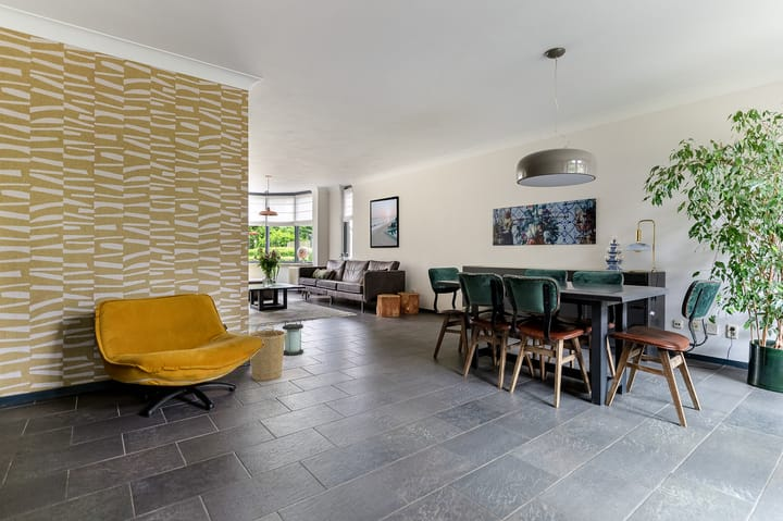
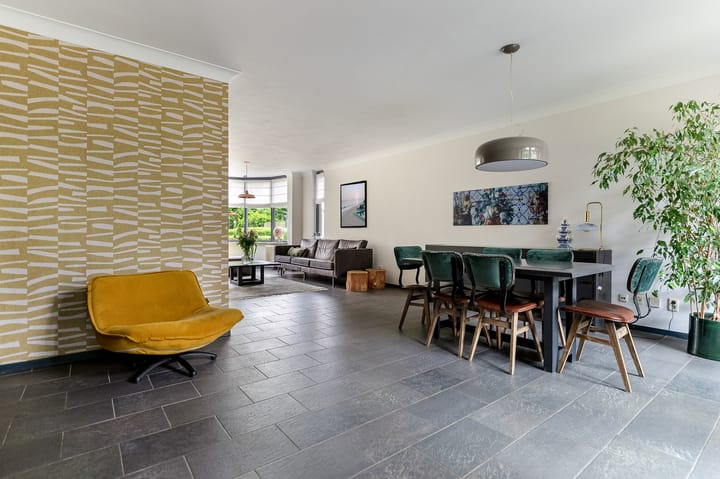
- basket (266, 350)
- lantern (293, 336)
